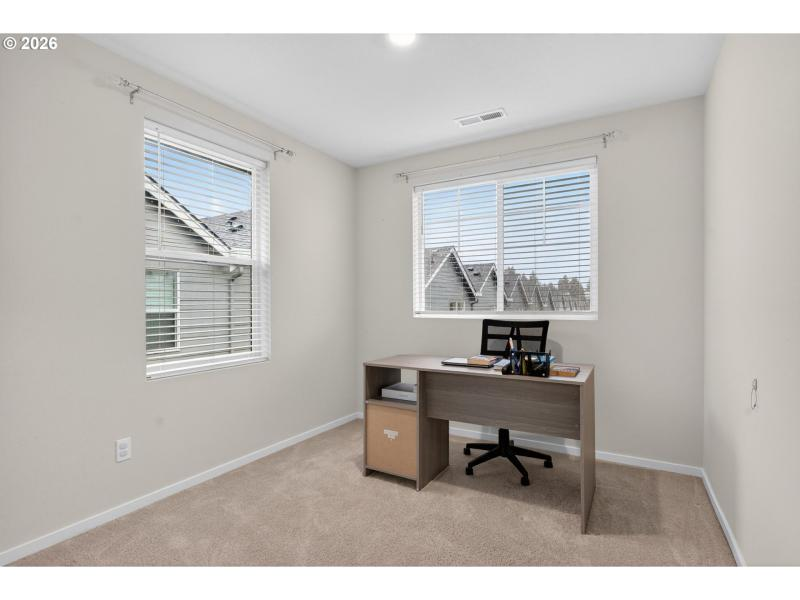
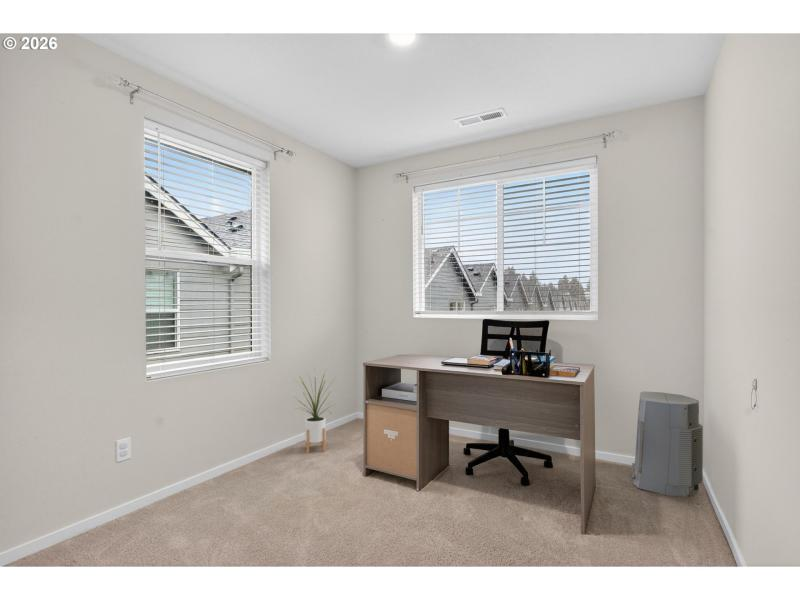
+ house plant (315, 409)
+ air purifier (666, 441)
